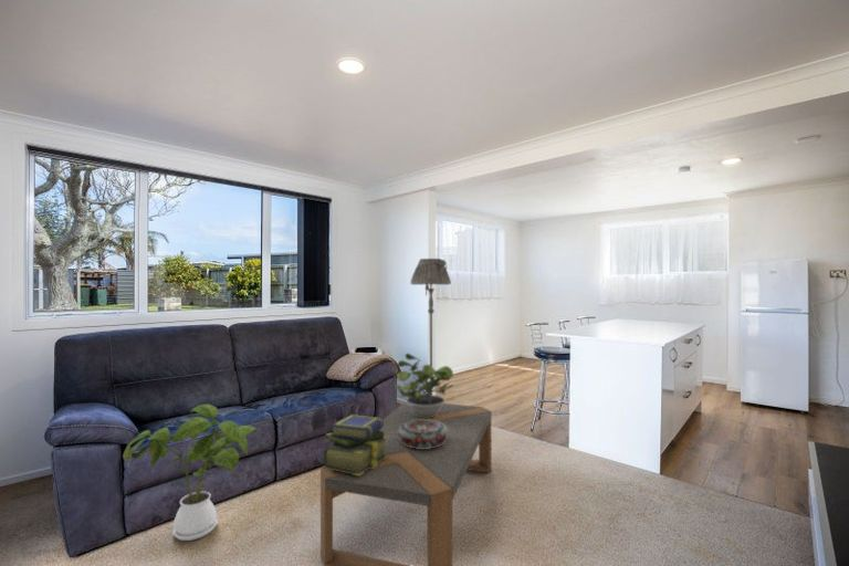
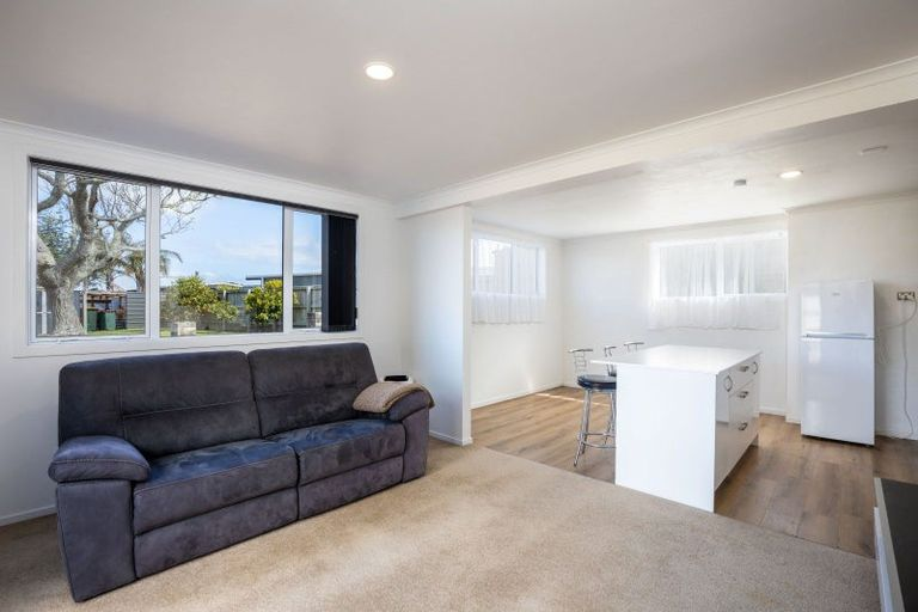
- stack of books (356, 440)
- floor lamp (430, 348)
- decorative bowl (422, 432)
- house plant (206, 469)
- potted plant (423, 384)
- coffee table (421, 470)
